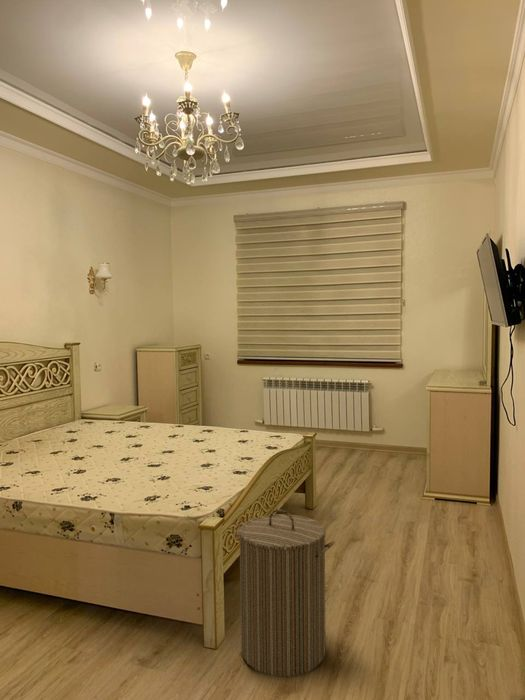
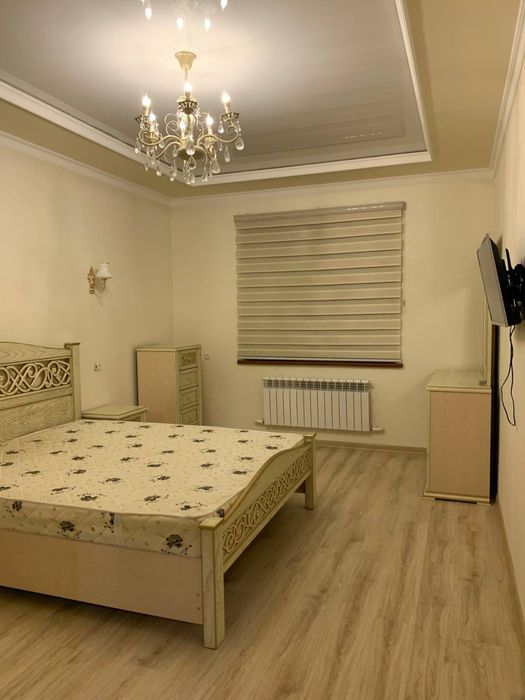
- laundry hamper (282, 580)
